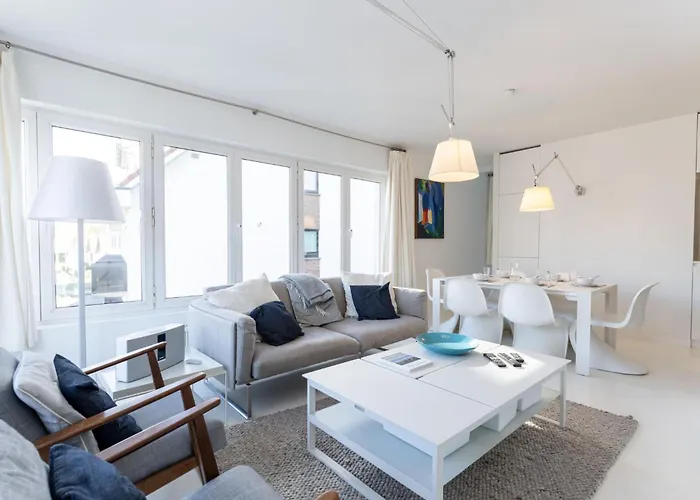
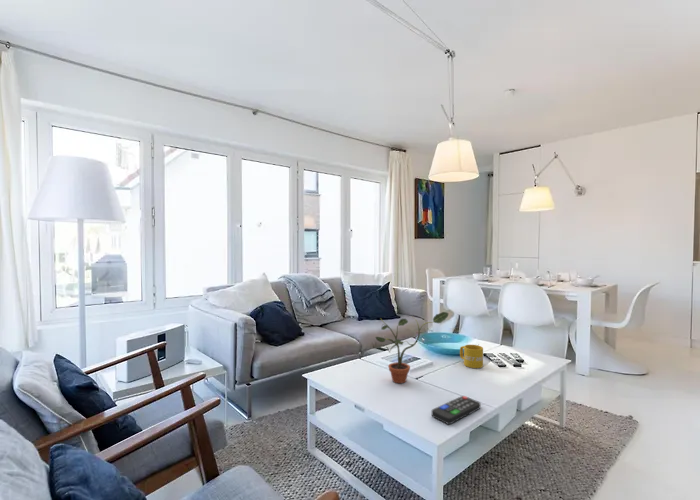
+ potted plant (406, 347)
+ mug (470, 355)
+ remote control (456, 408)
